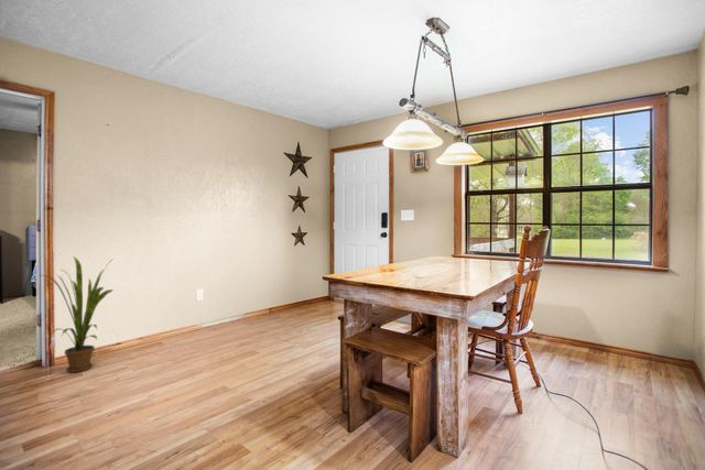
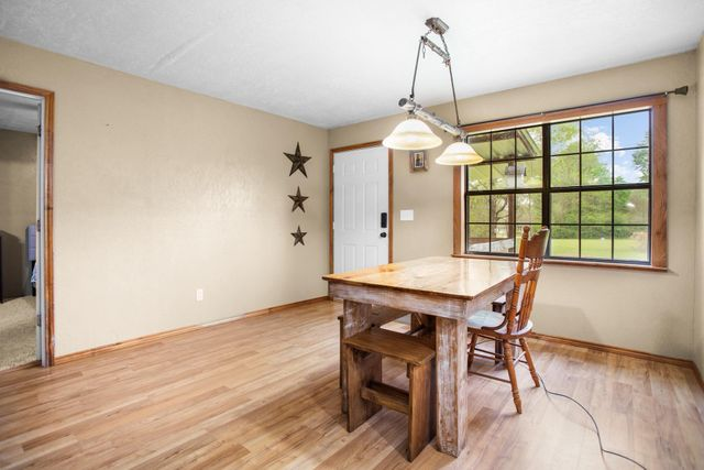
- house plant (75, 313)
